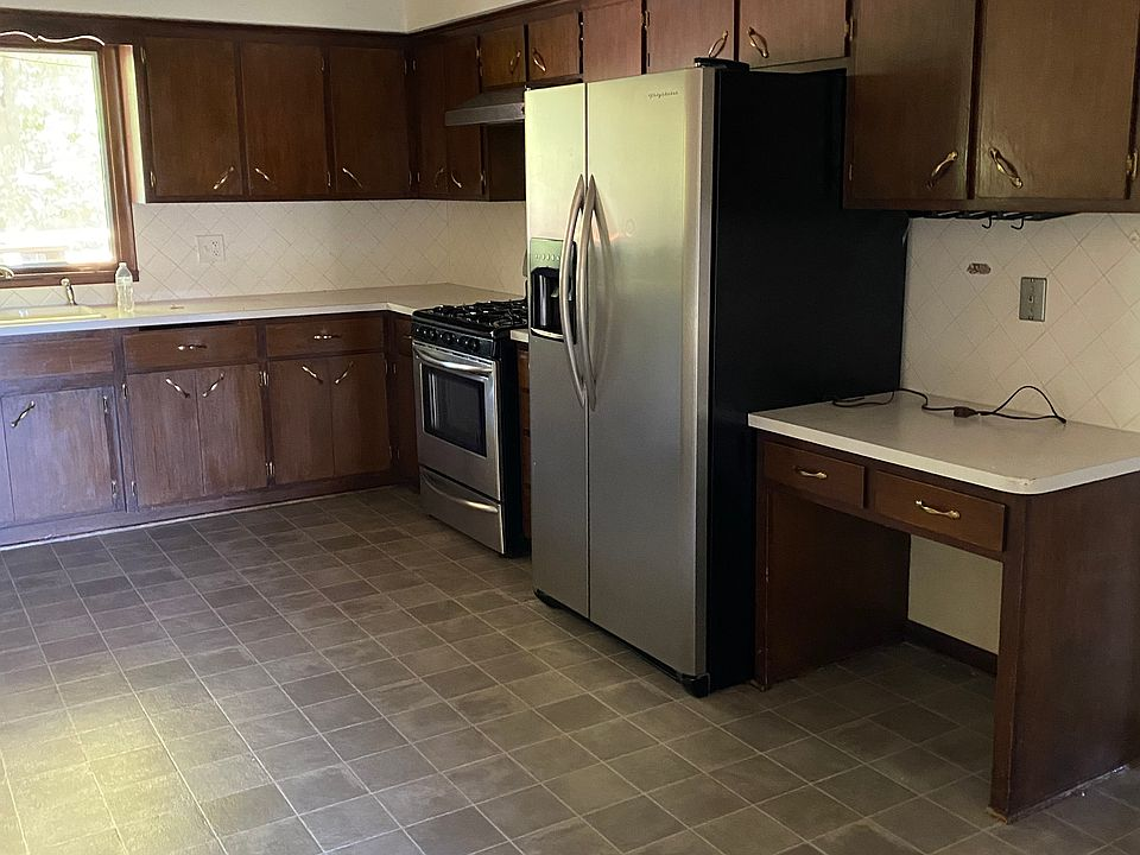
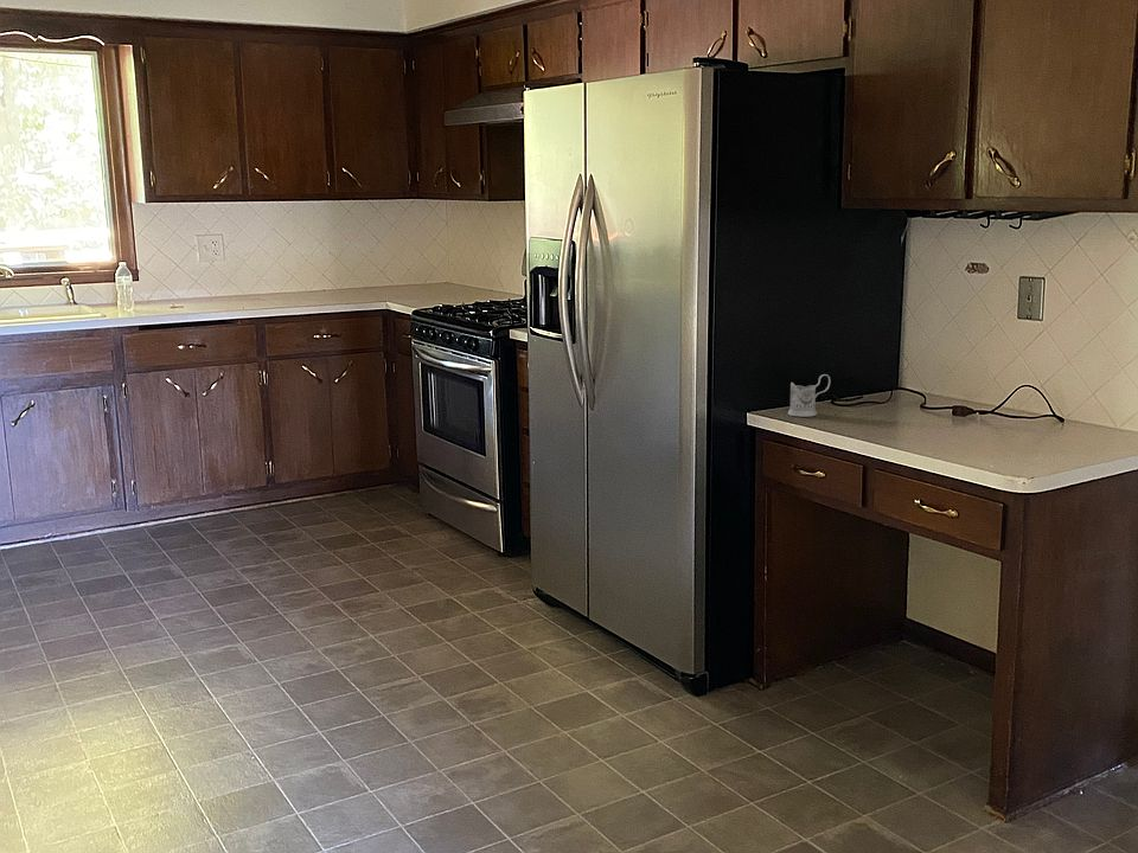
+ tea glass holder (808, 393)
